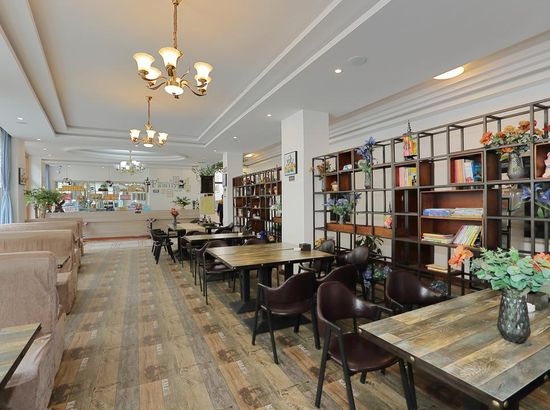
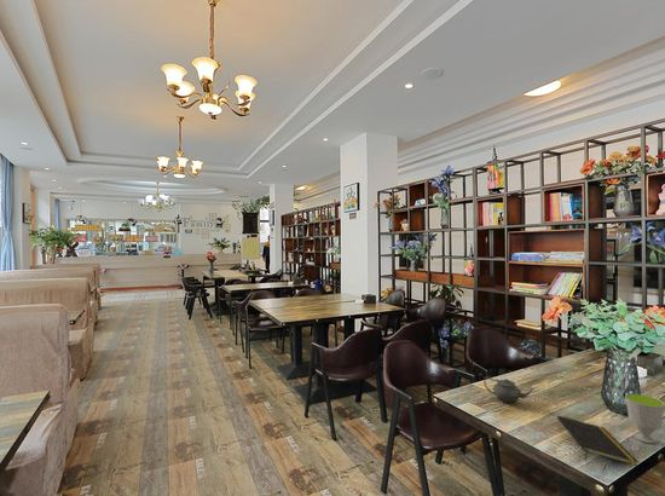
+ teapot (508, 390)
+ cup (644, 419)
+ notepad (594, 438)
